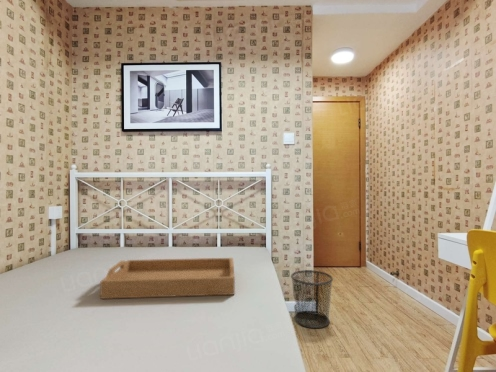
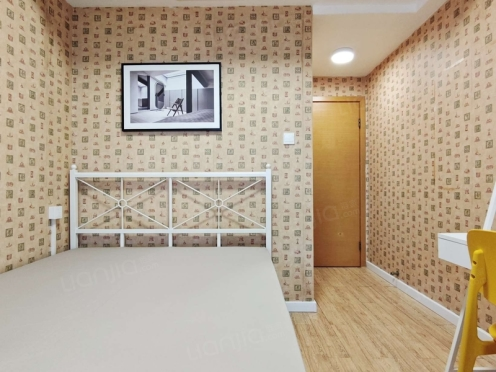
- waste bin (311, 298)
- serving tray (175, 273)
